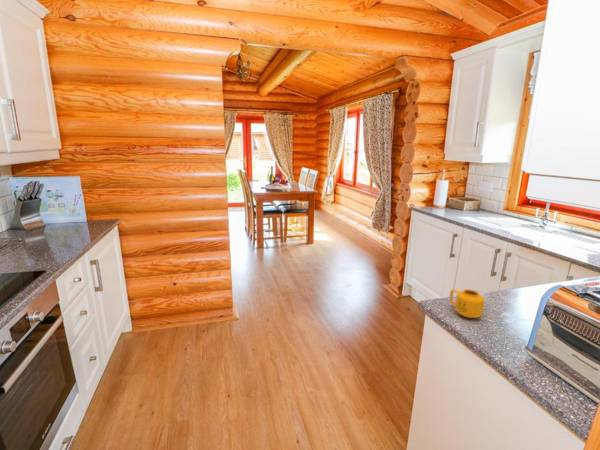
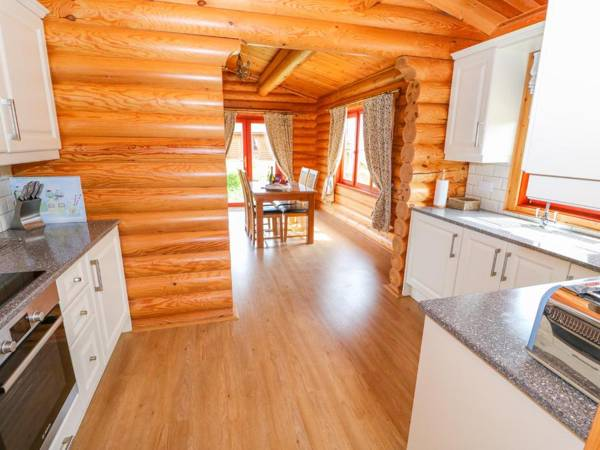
- mug (465, 301)
